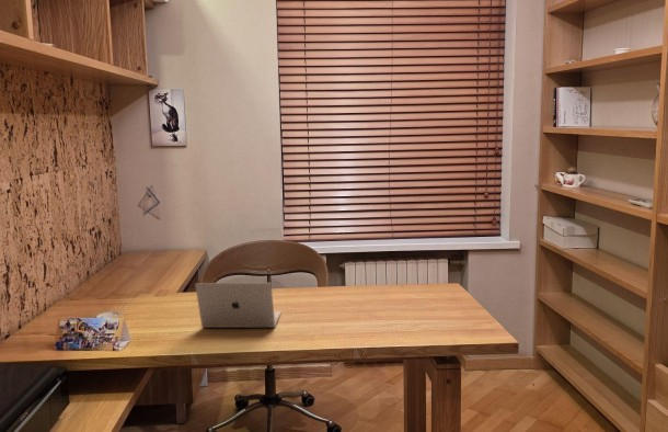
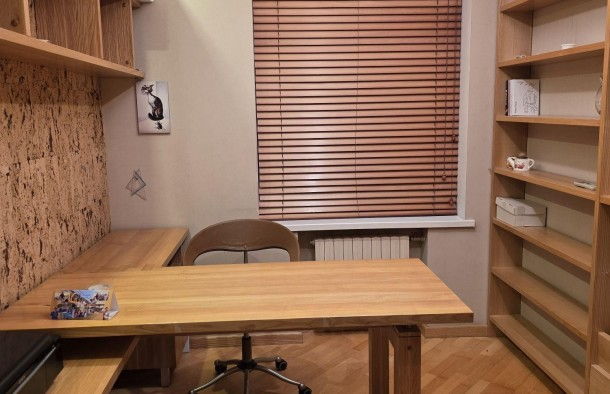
- laptop (240, 299)
